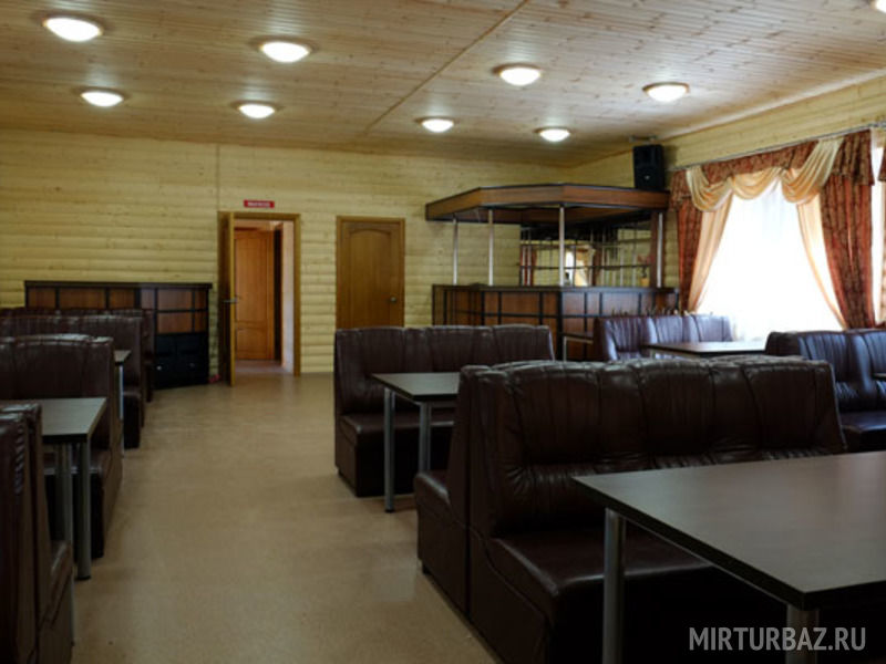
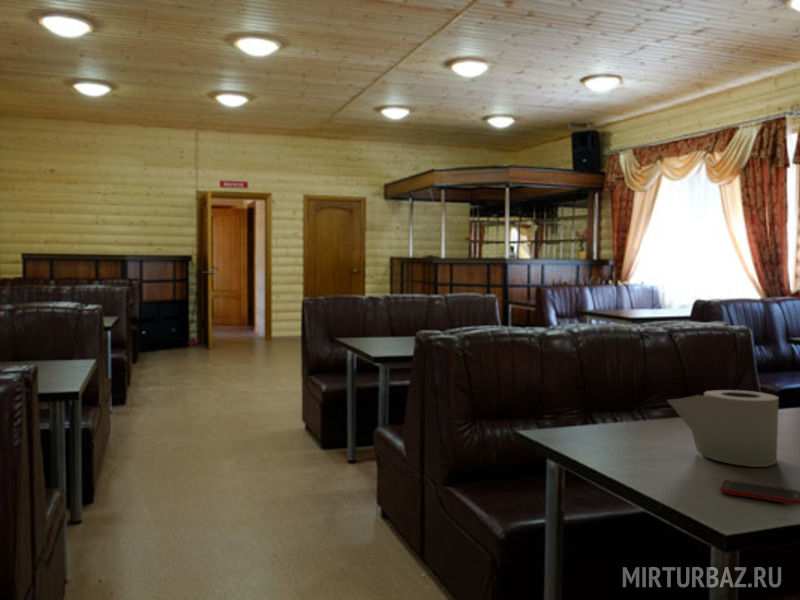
+ toilet paper roll (720, 424)
+ cell phone (760, 492)
